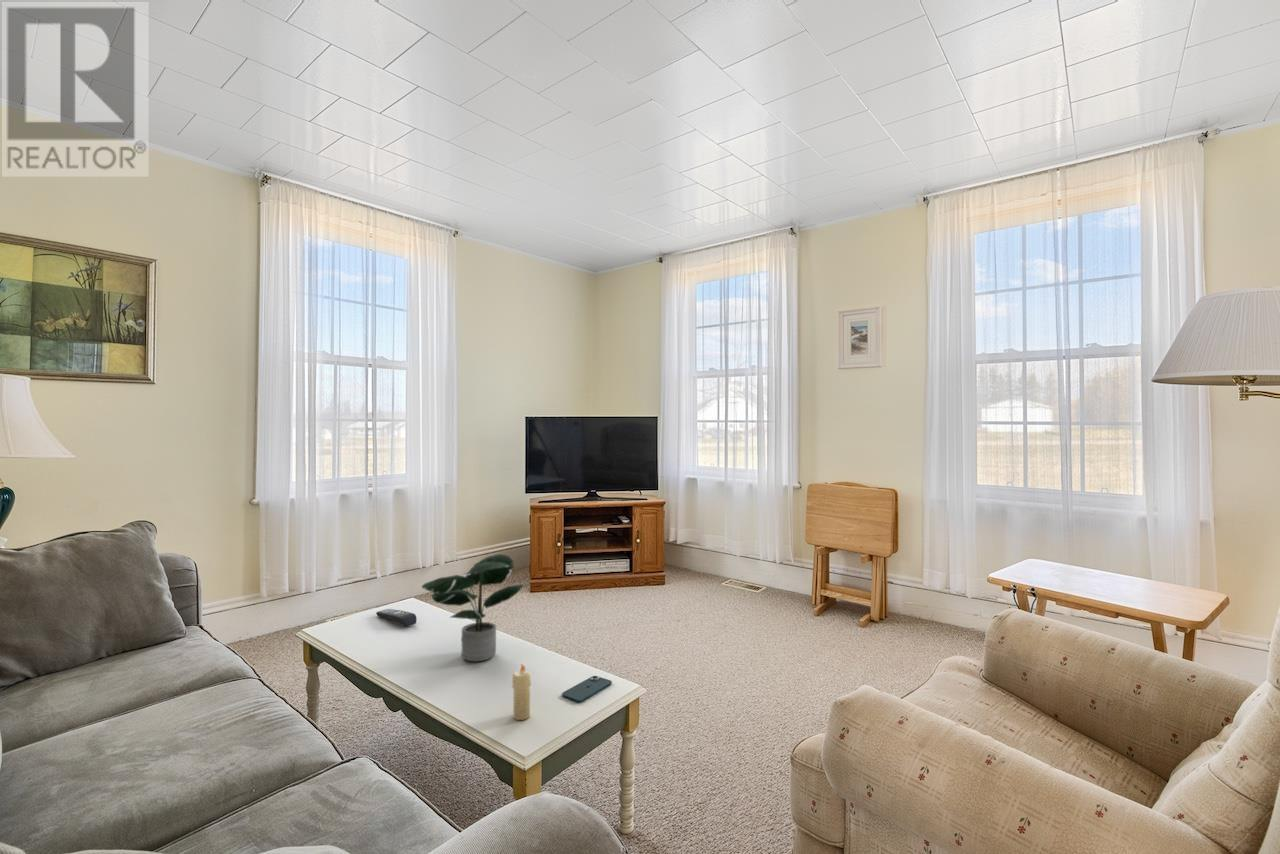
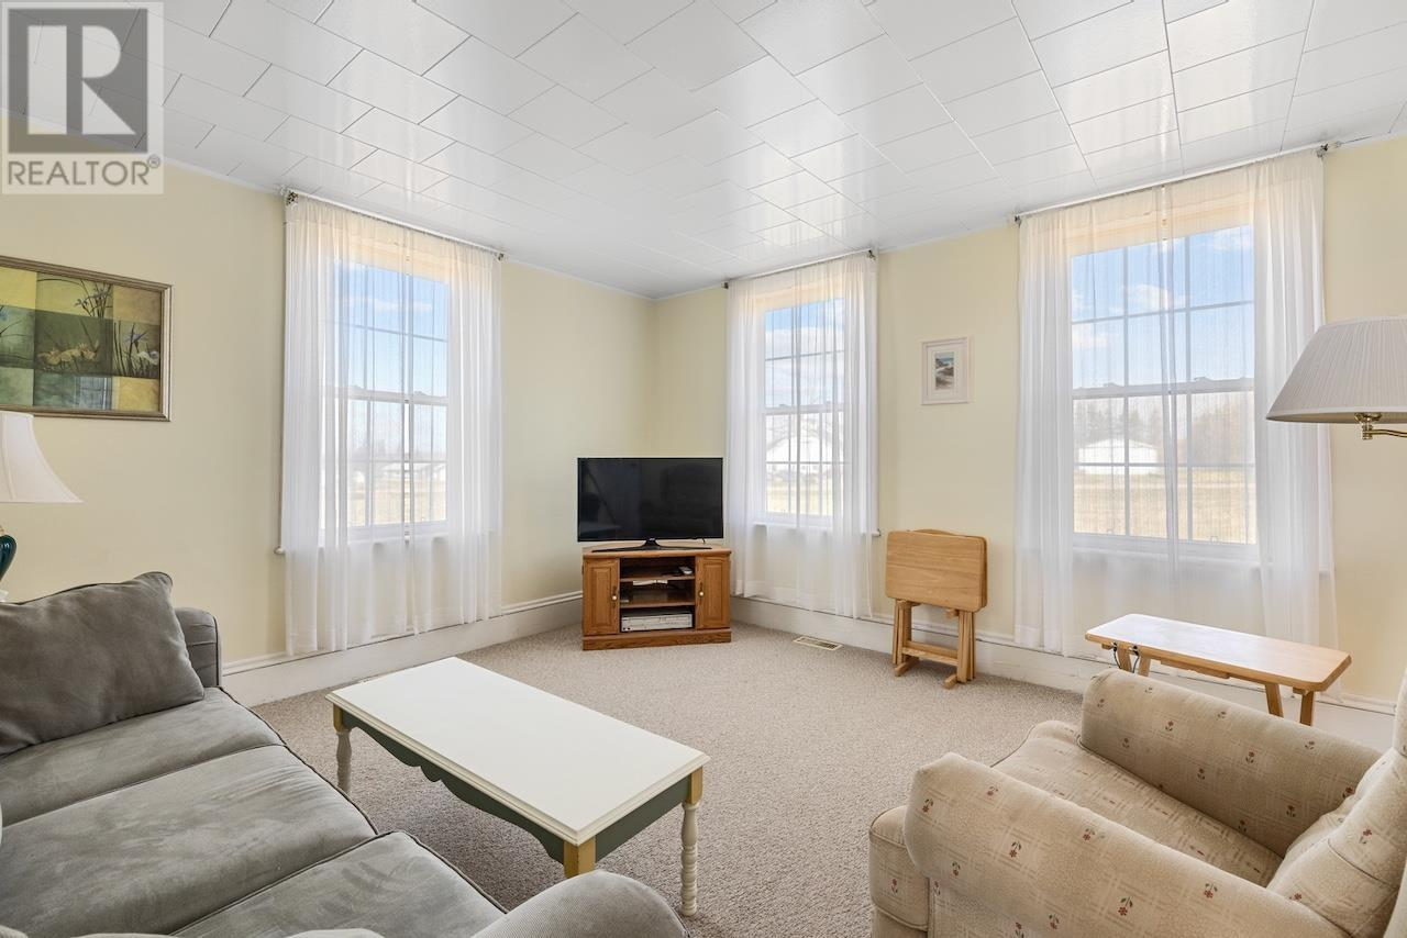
- potted plant (475, 607)
- candle (521, 689)
- smartphone (587, 687)
- remote control (396, 615)
